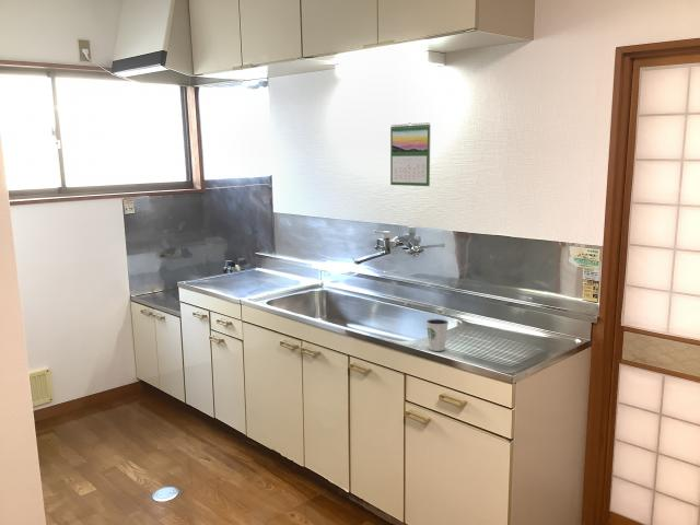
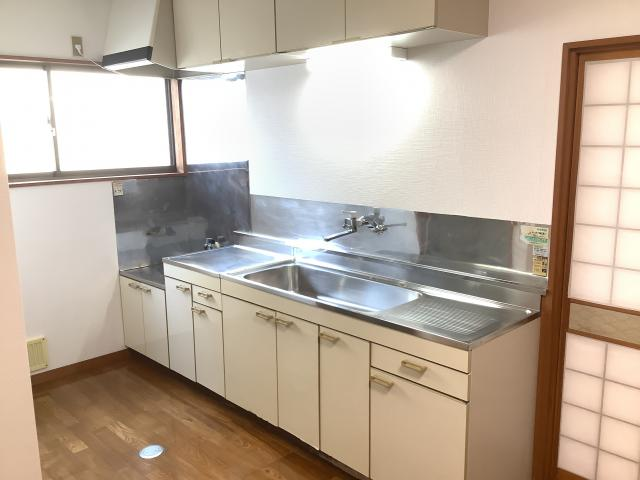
- dixie cup (436, 335)
- calendar (409, 154)
